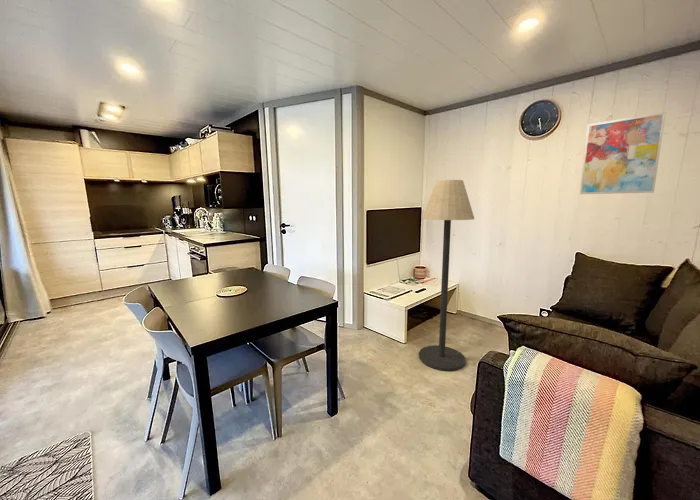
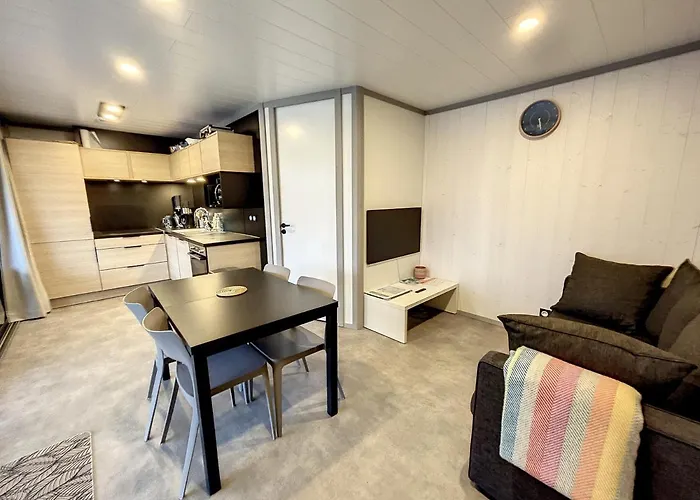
- floor lamp (445, 273)
- wall art (619, 156)
